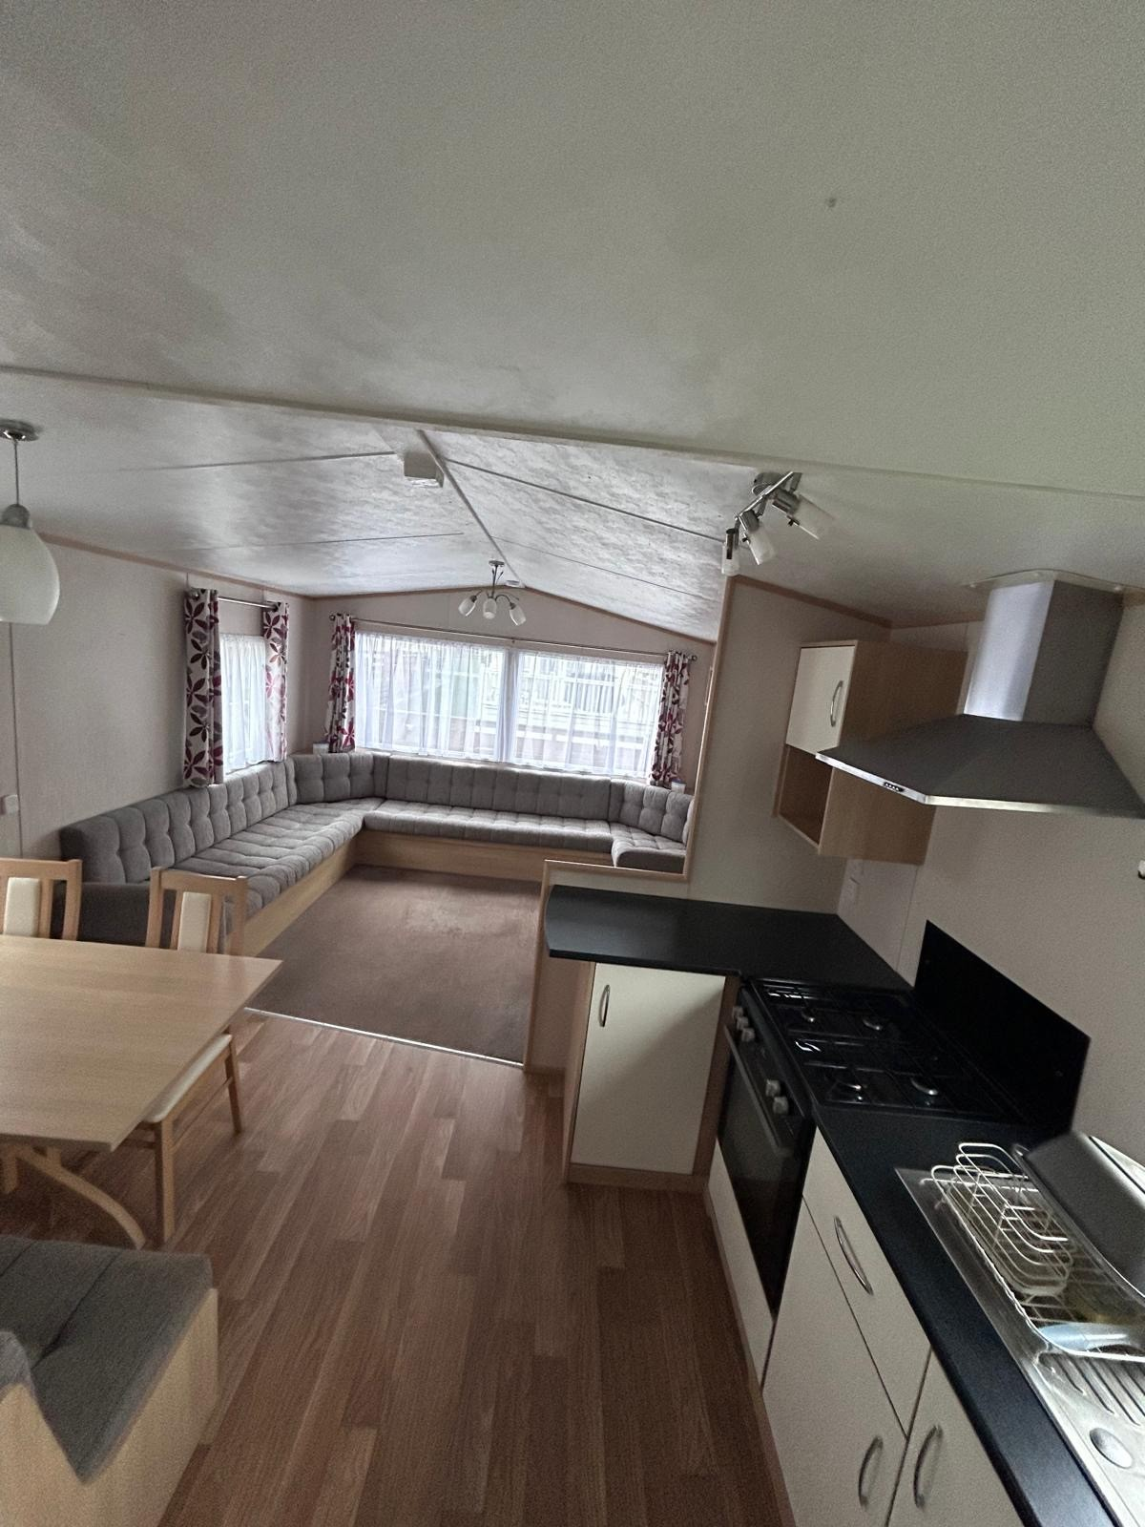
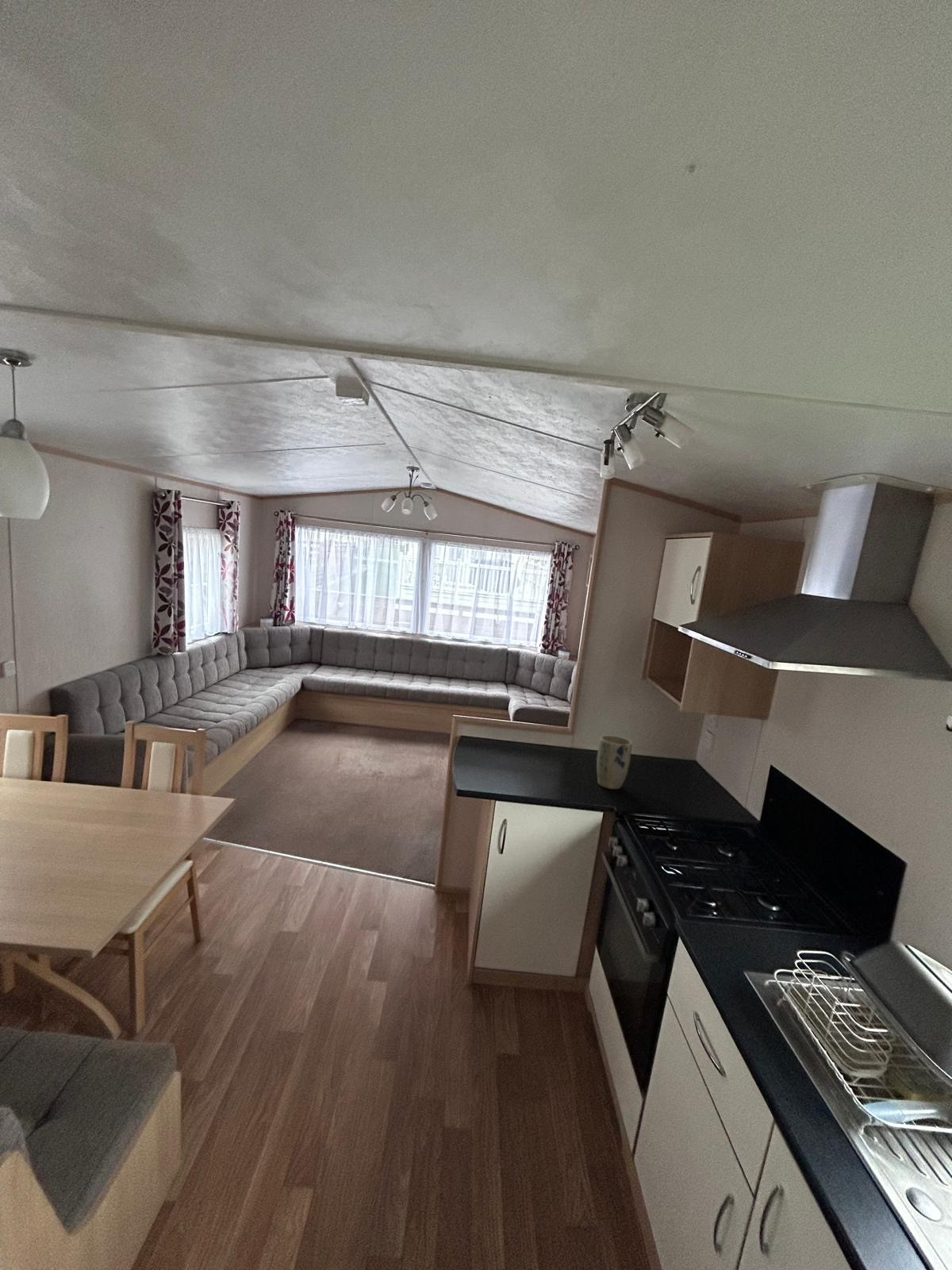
+ plant pot (612, 762)
